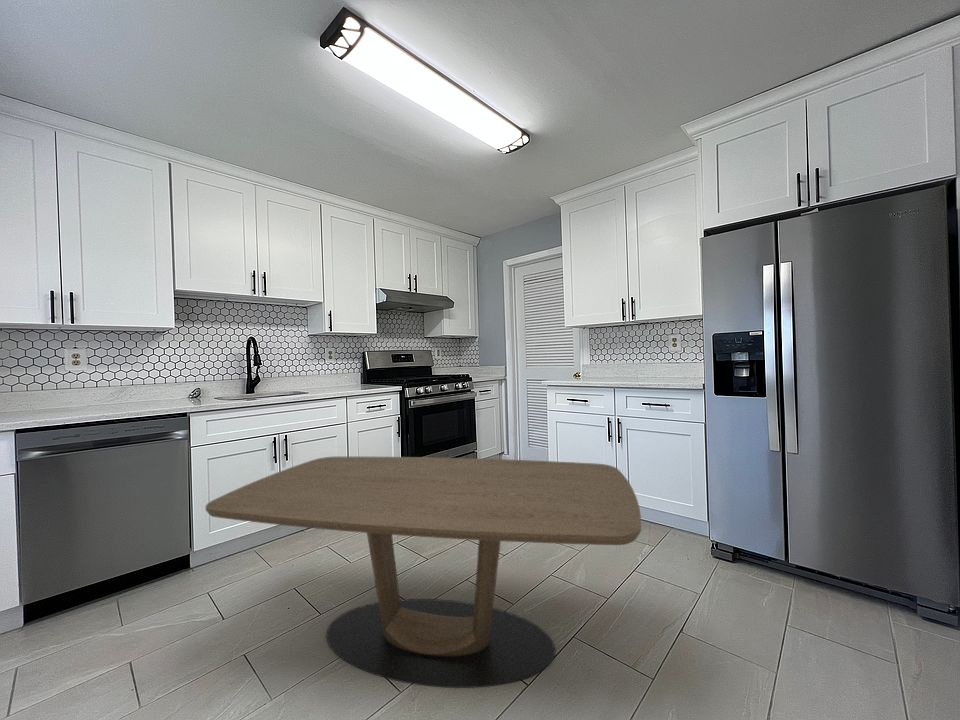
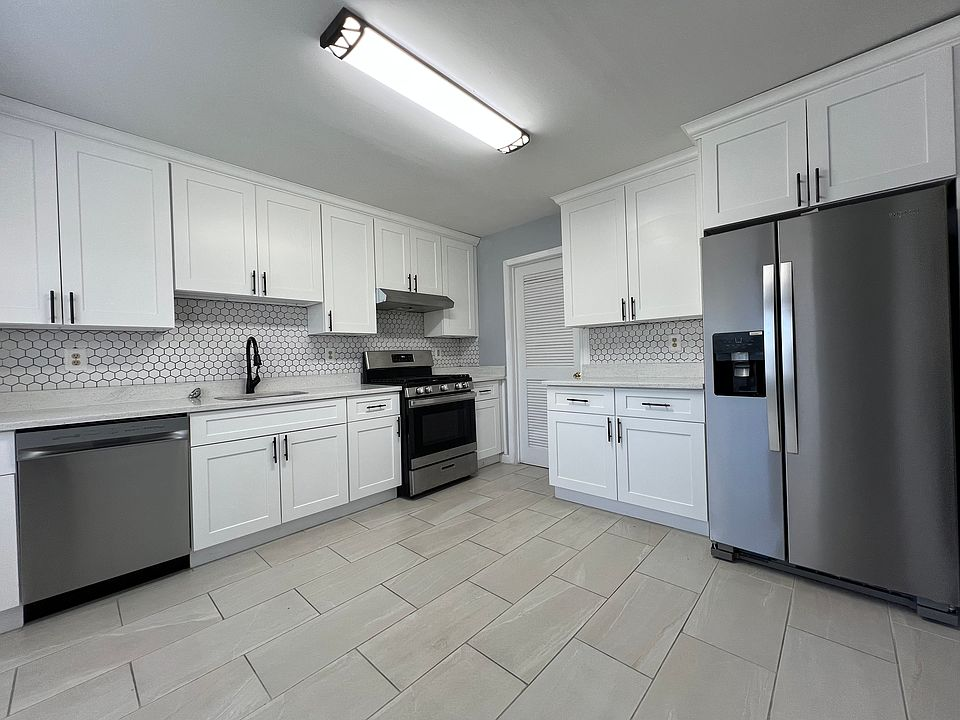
- dining table (434, 537)
